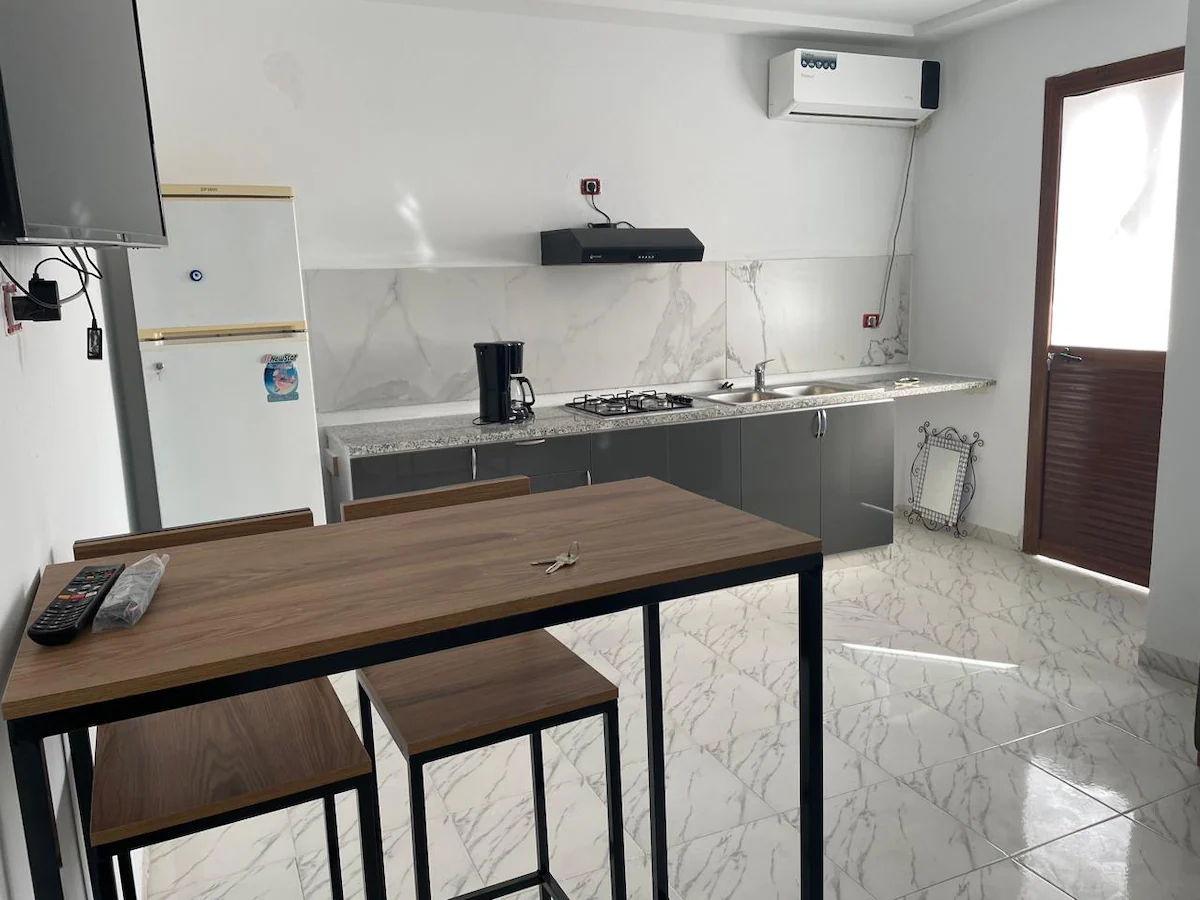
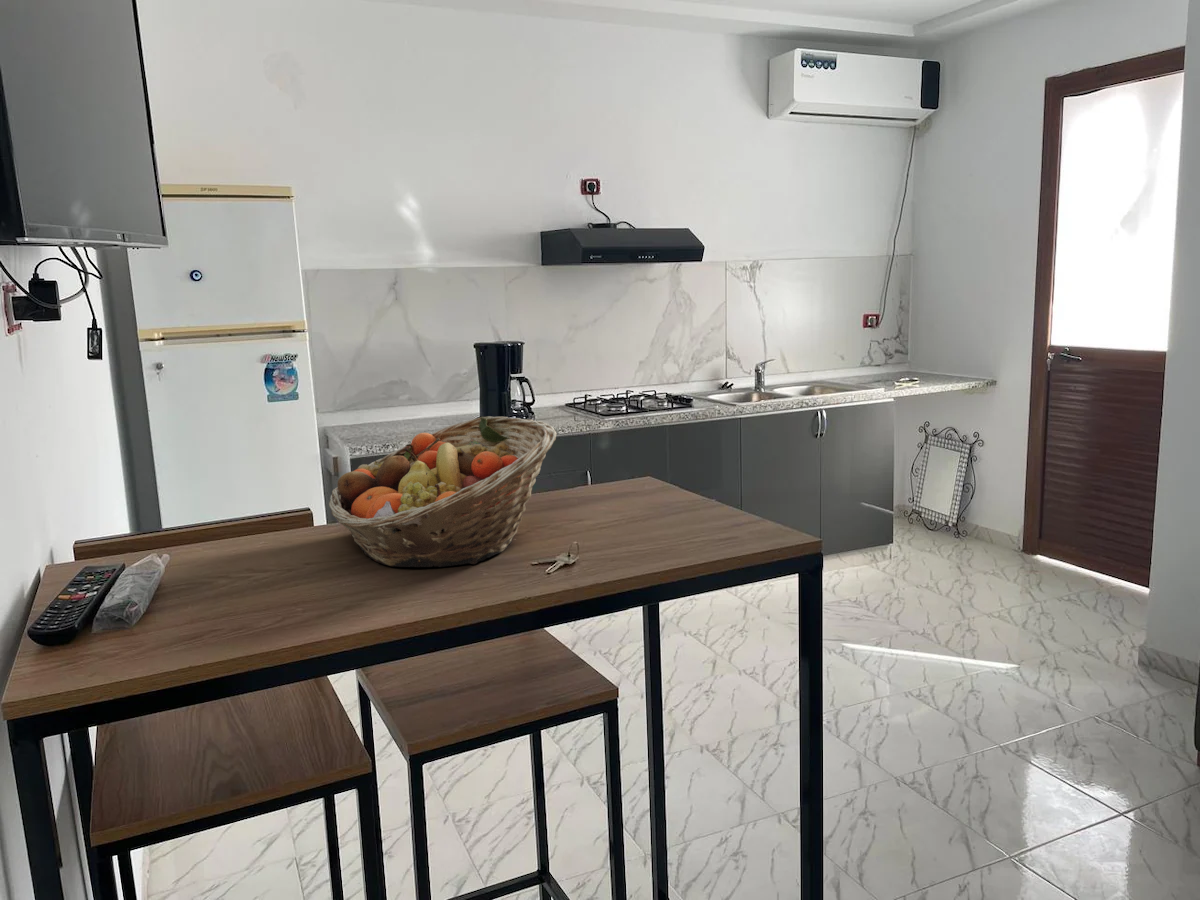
+ fruit basket (443, 485)
